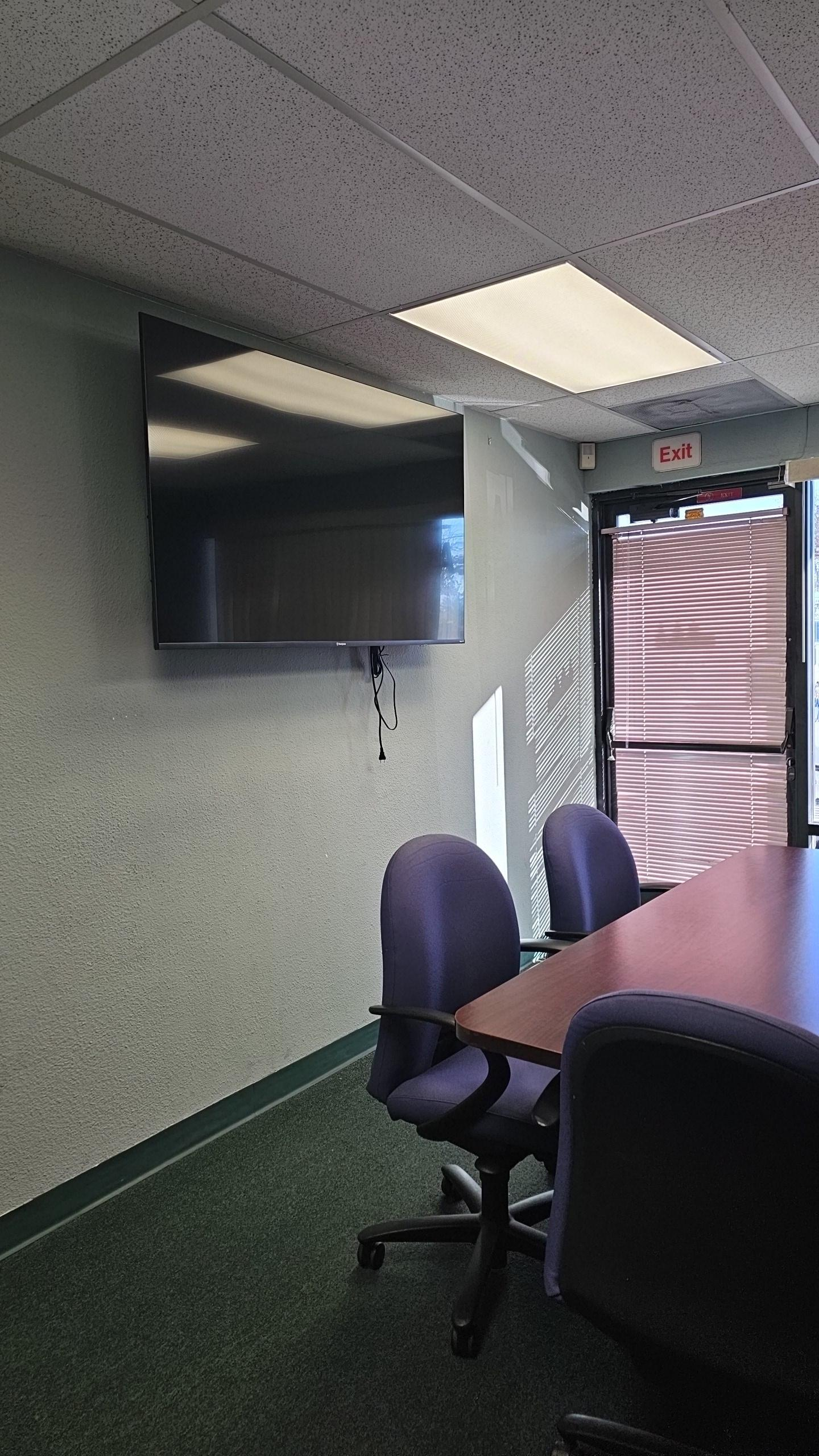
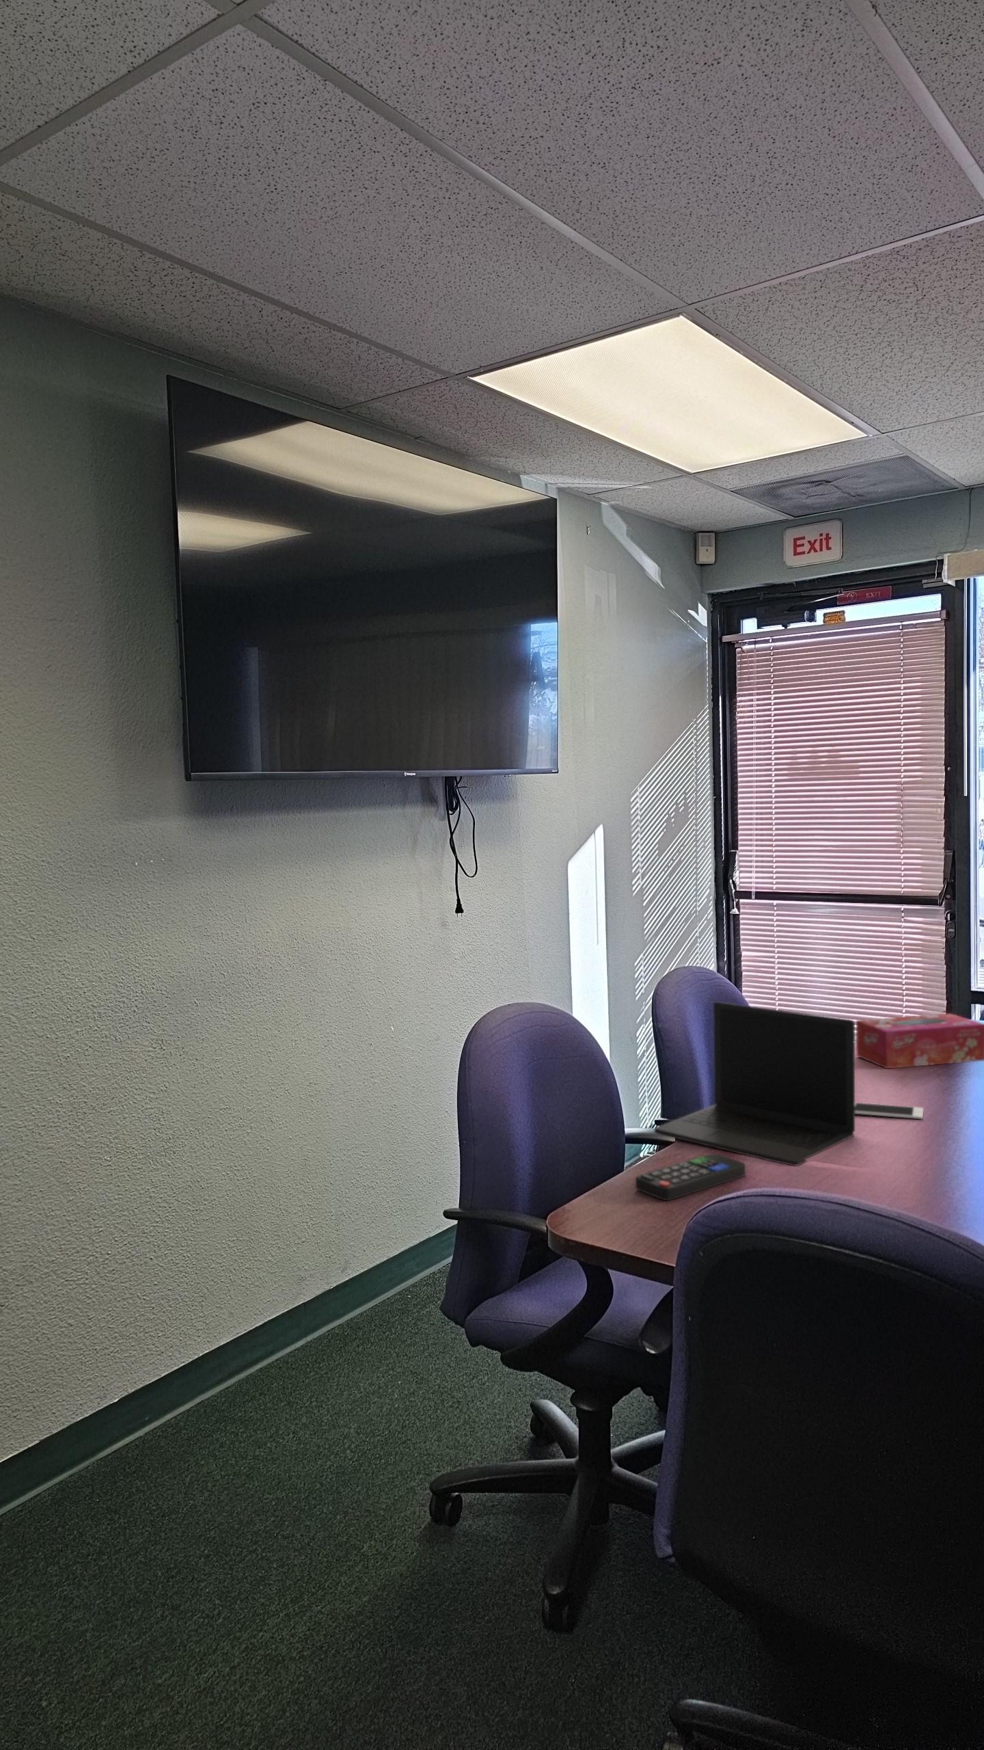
+ cell phone (885, 1111)
+ laptop (752, 1077)
+ remote control (691, 1174)
+ tissue box (919, 1040)
